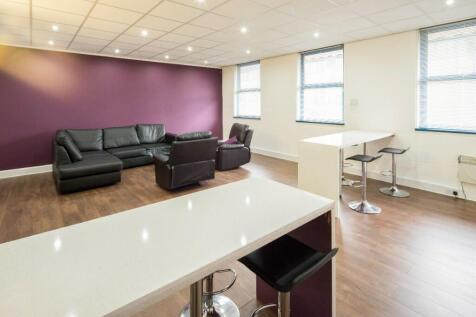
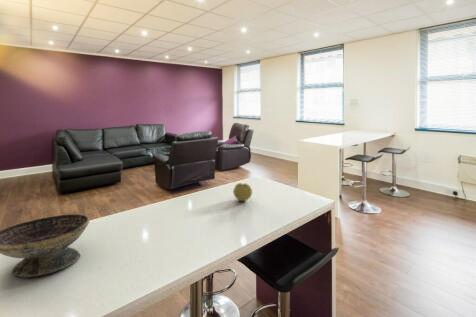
+ fruit (242, 191)
+ decorative bowl (43, 245)
